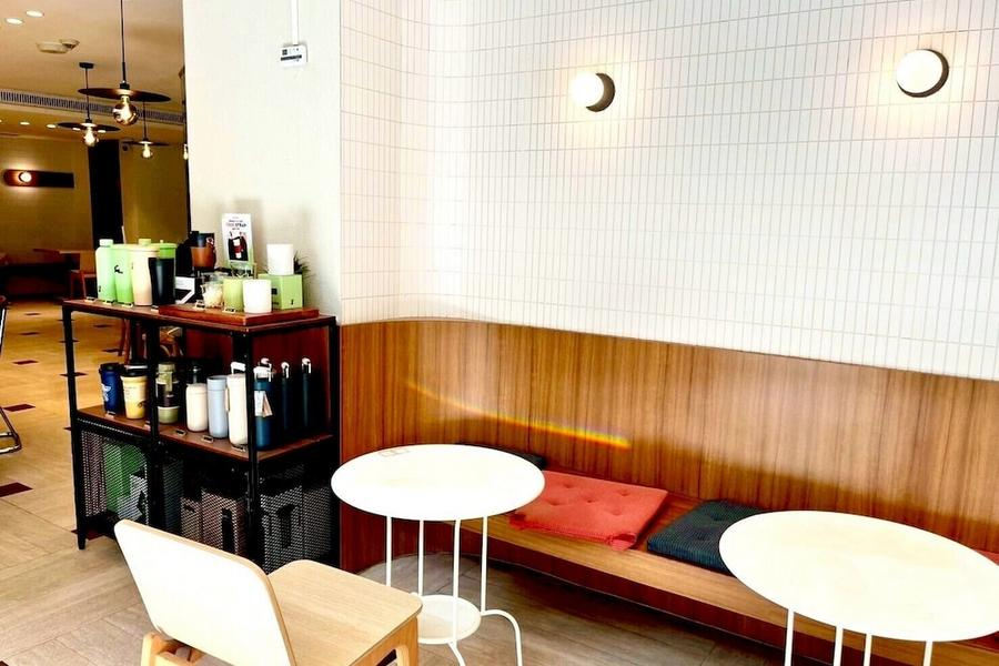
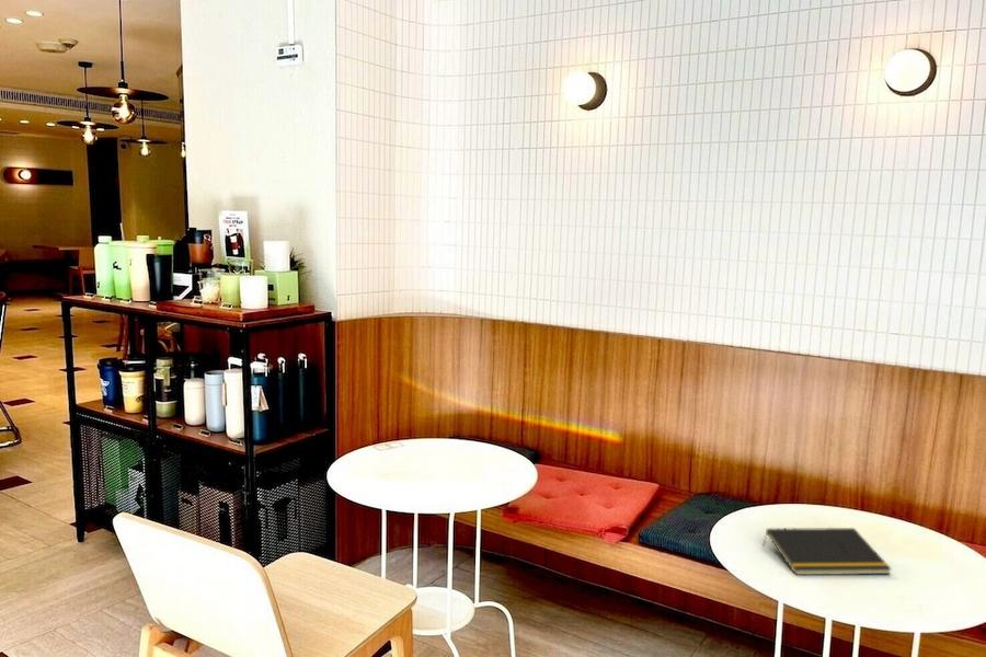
+ notepad (826, 550)
